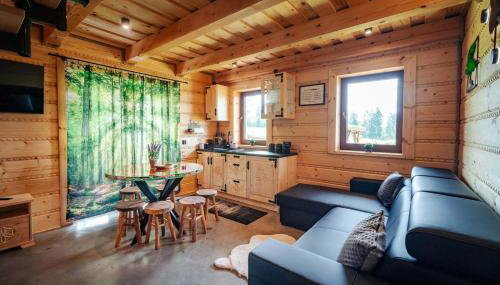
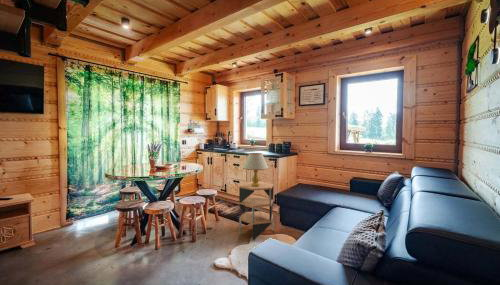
+ table lamp (255, 169)
+ side table (256, 206)
